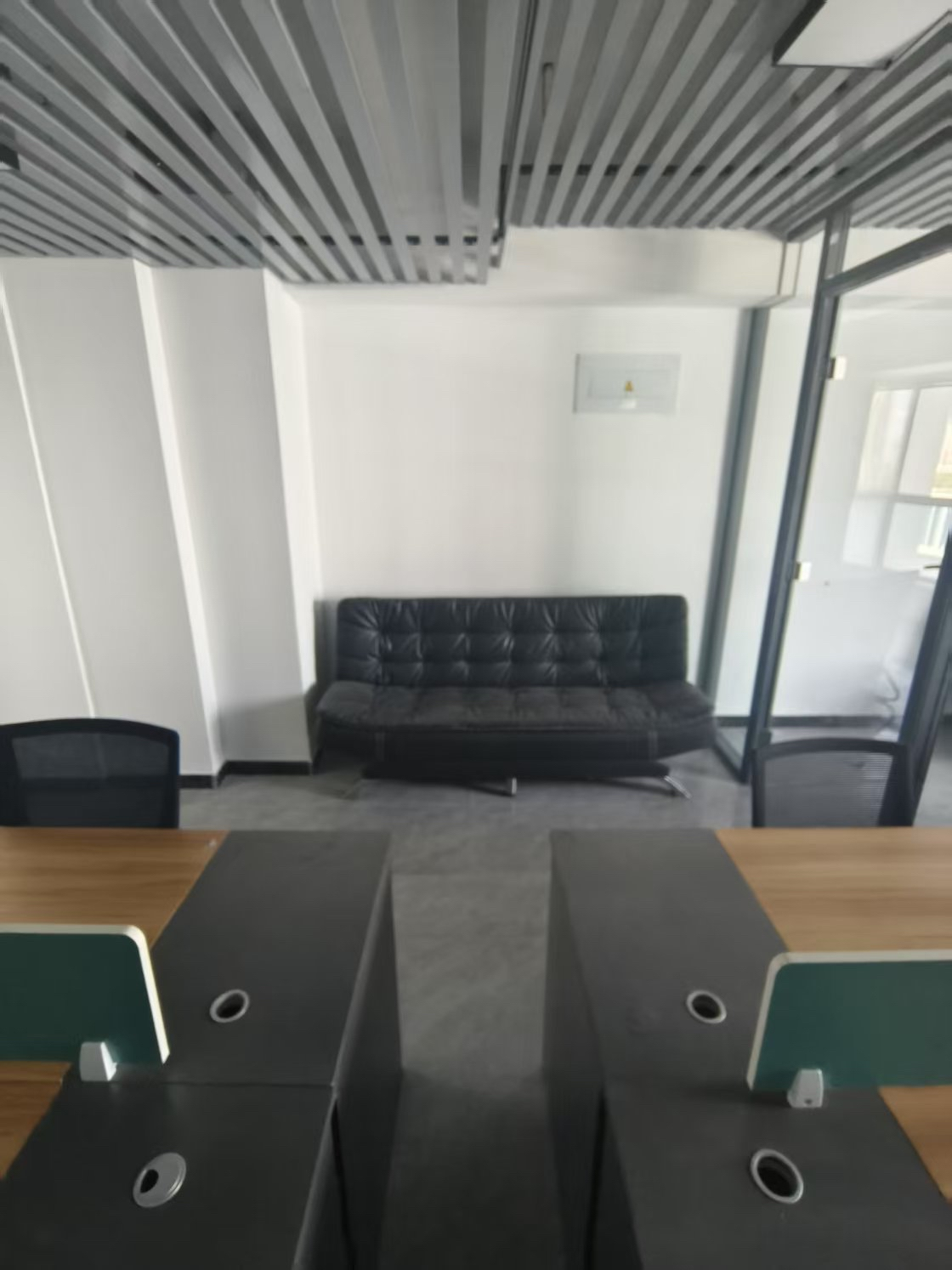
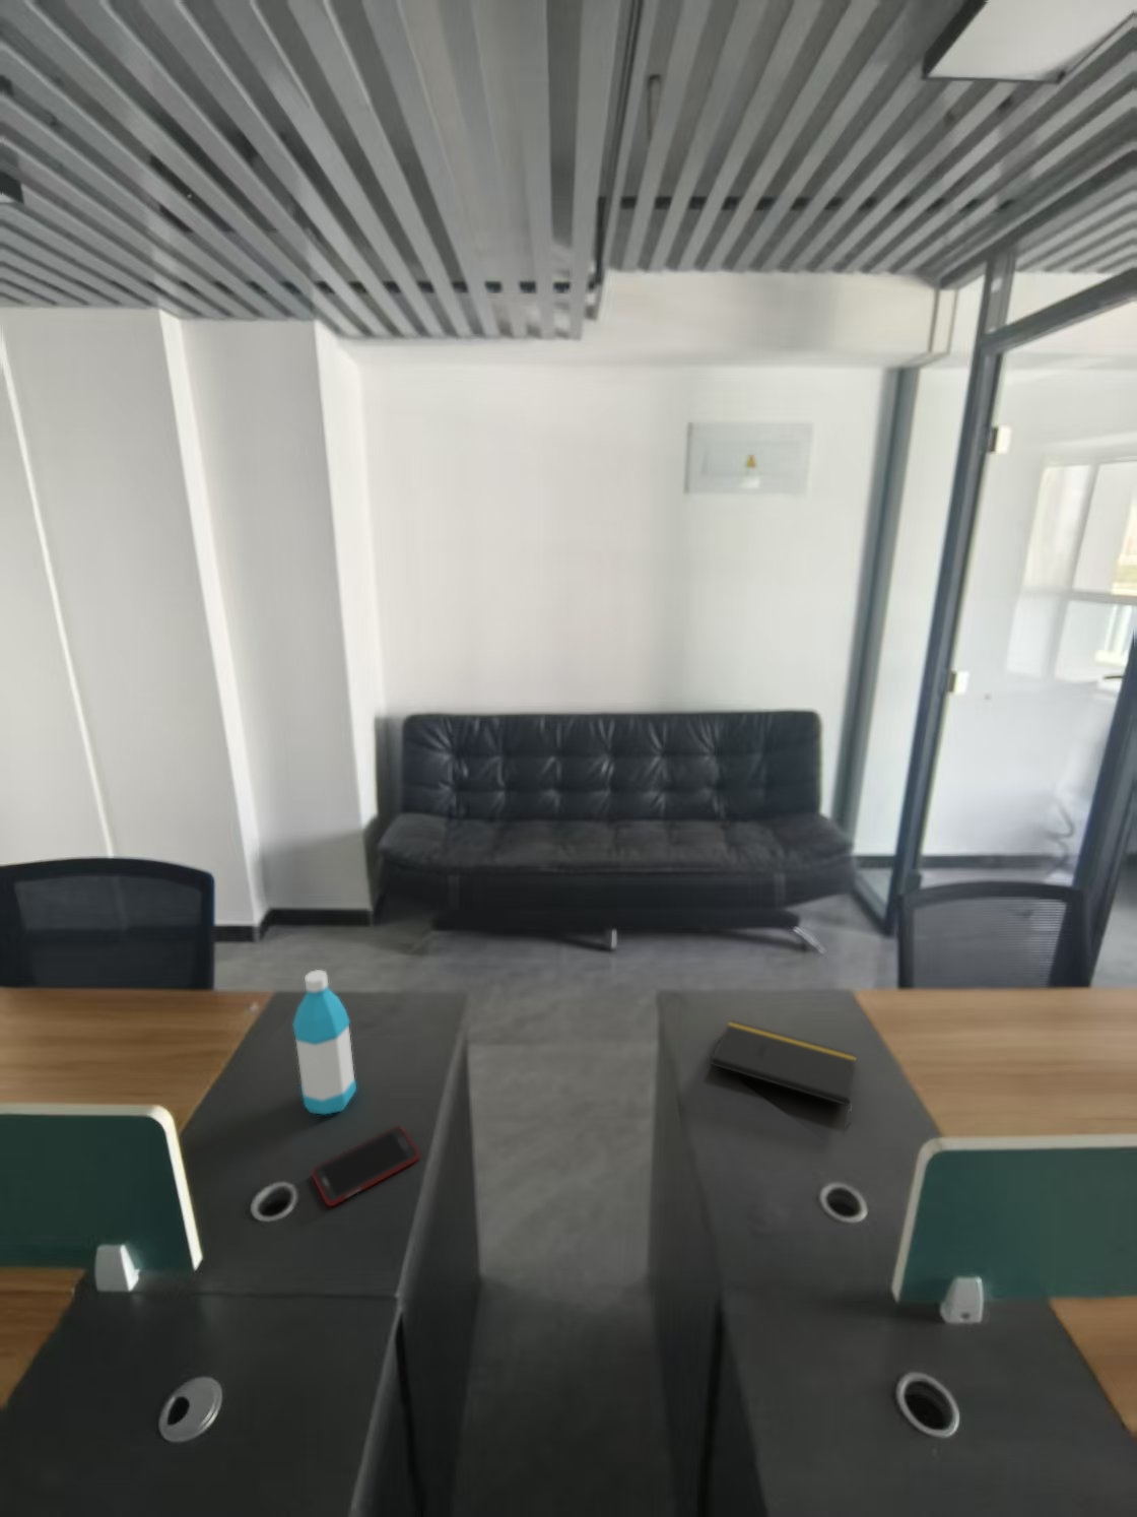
+ notepad (783, 1060)
+ cell phone (367, 1163)
+ water bottle (322, 1039)
